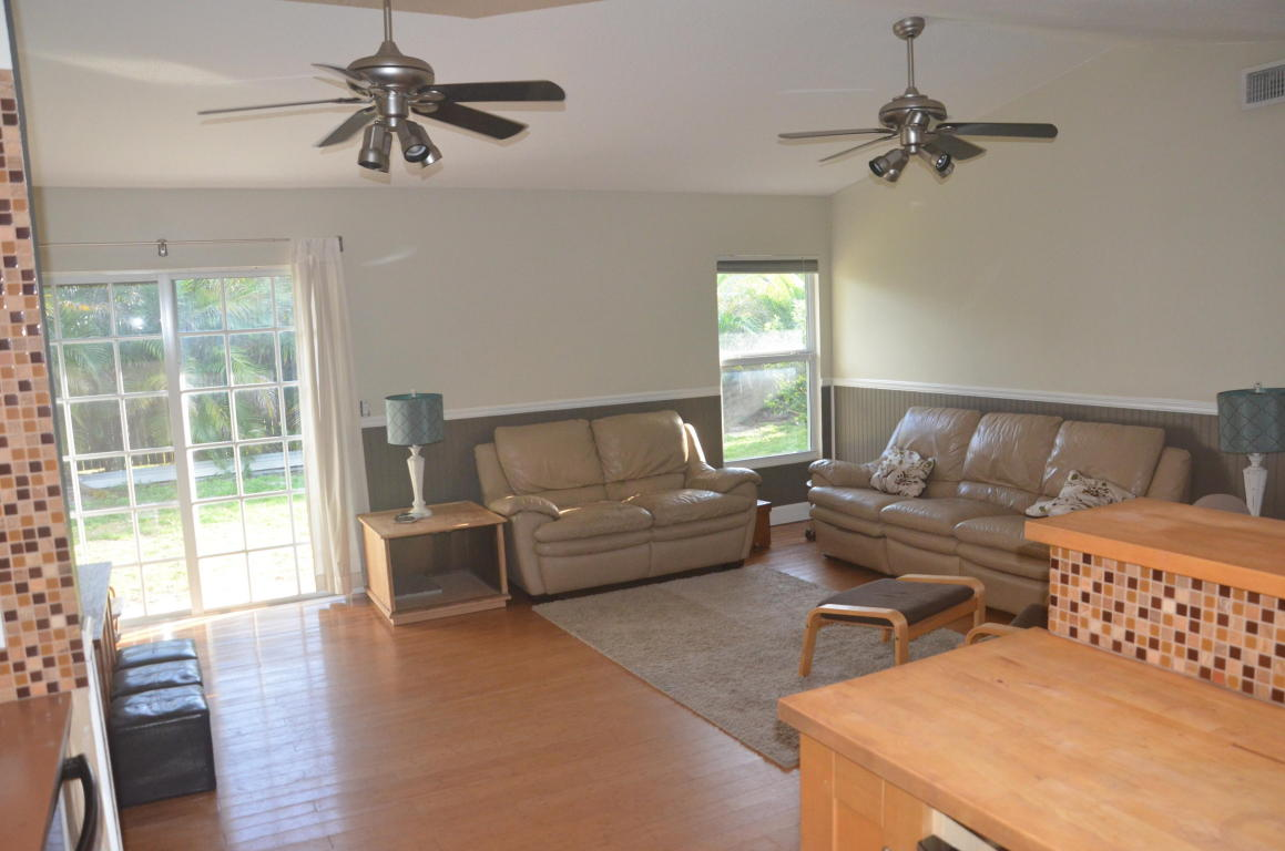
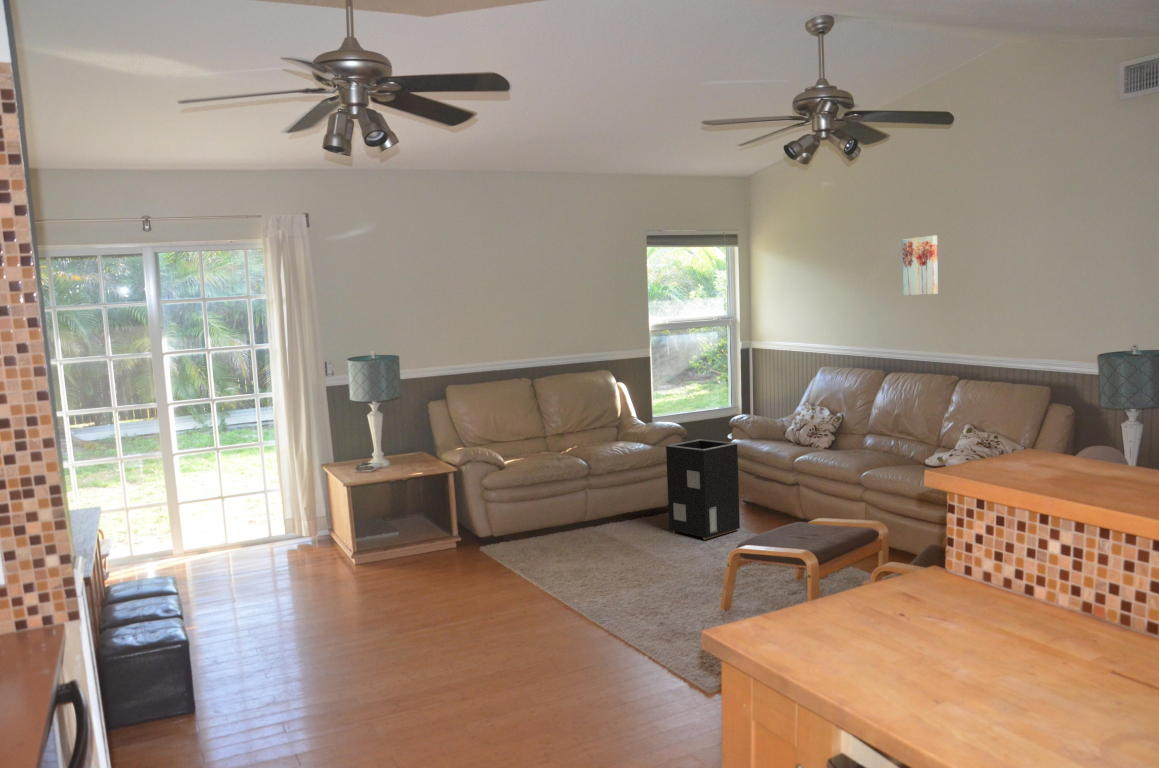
+ speaker (703, 488)
+ wall art (919, 266)
